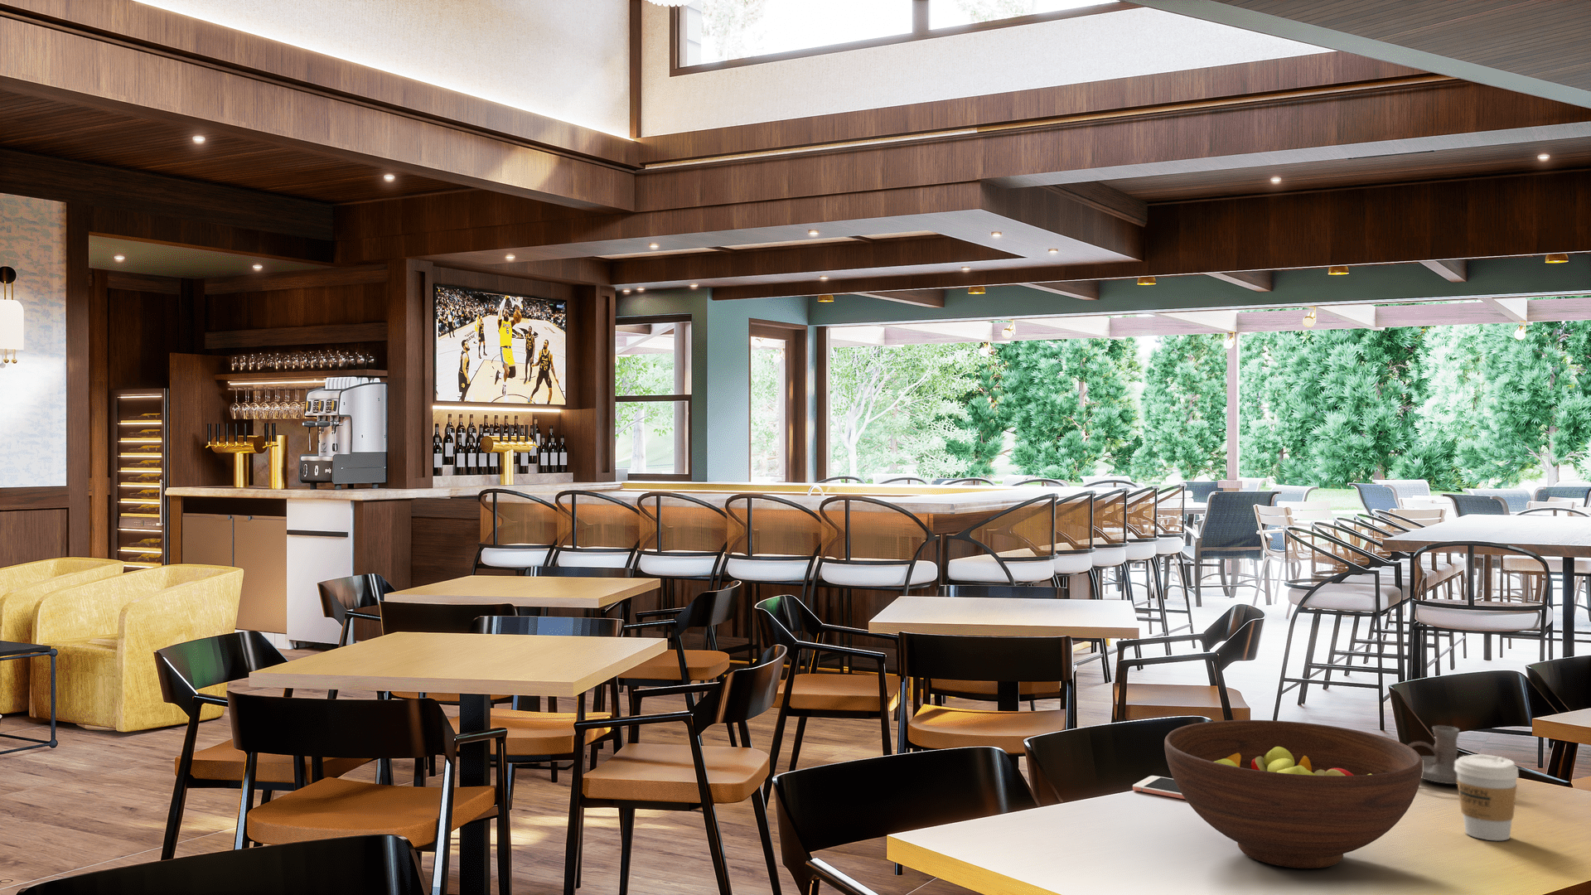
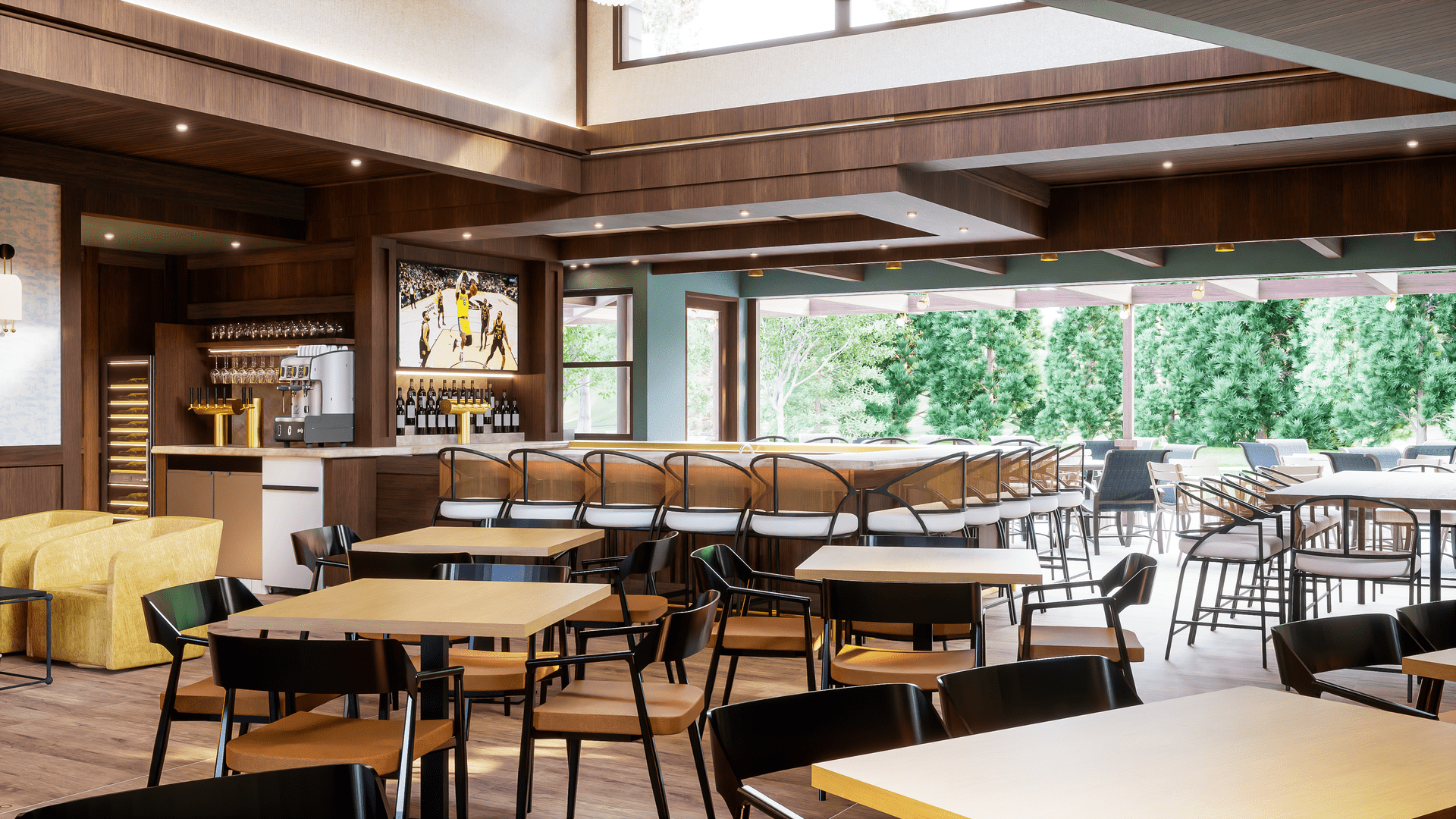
- fruit bowl (1288, 801)
- candle holder (1438, 754)
- cell phone (1183, 797)
- coffee cup (1486, 796)
